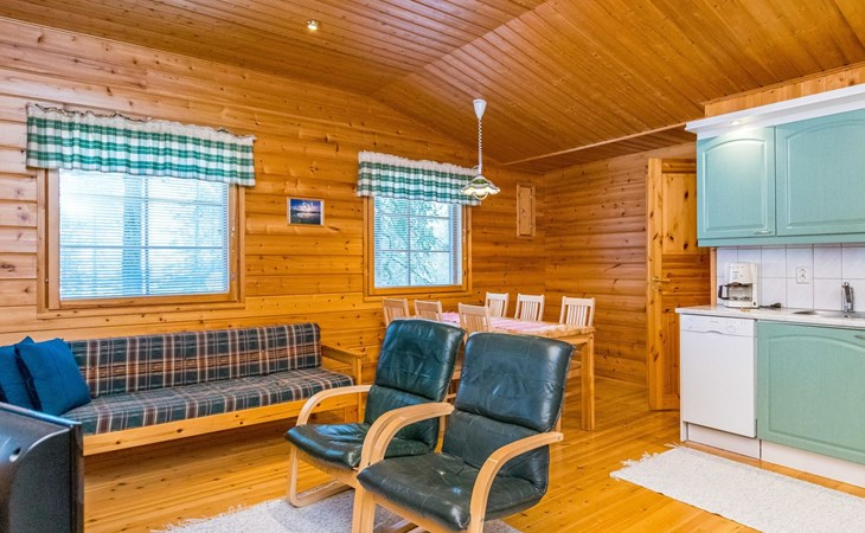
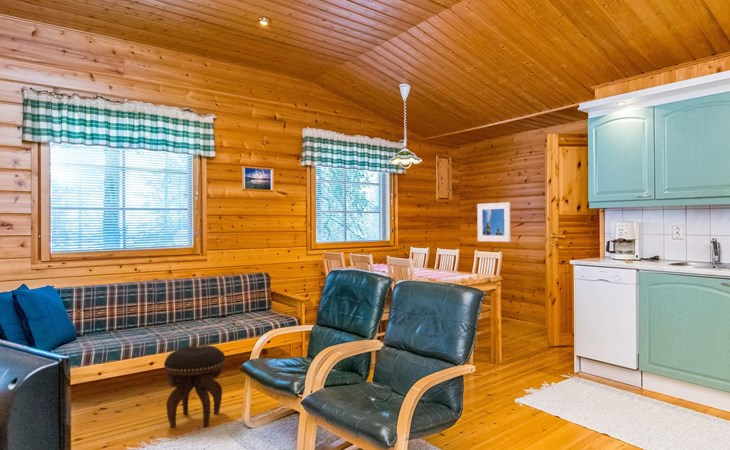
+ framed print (493, 222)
+ footstool (195, 384)
